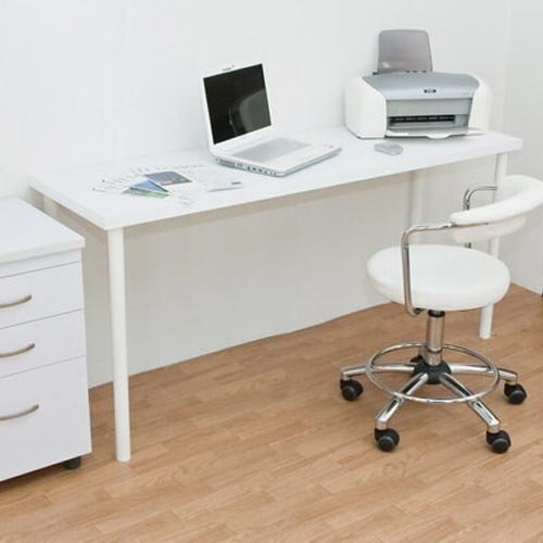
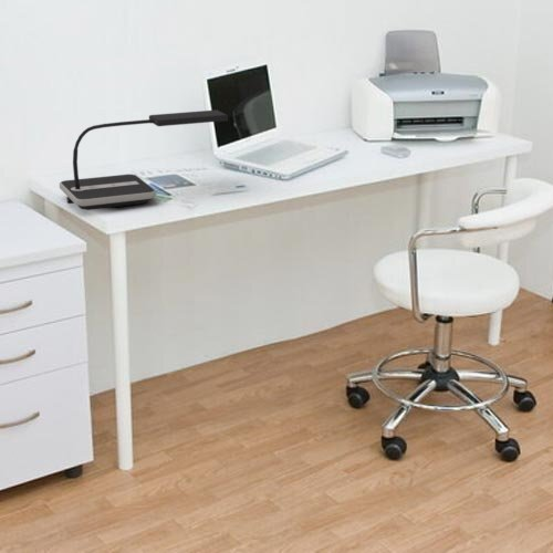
+ desk lamp (135, 175)
